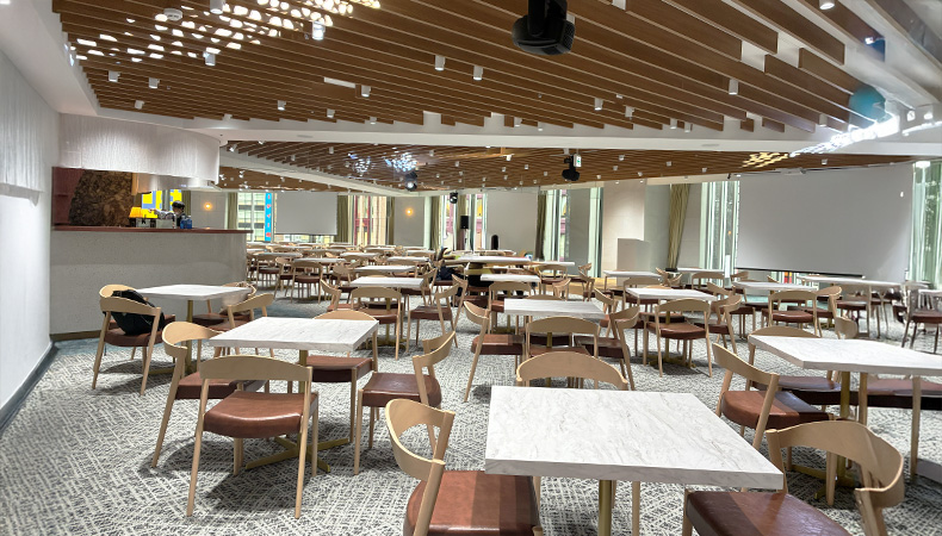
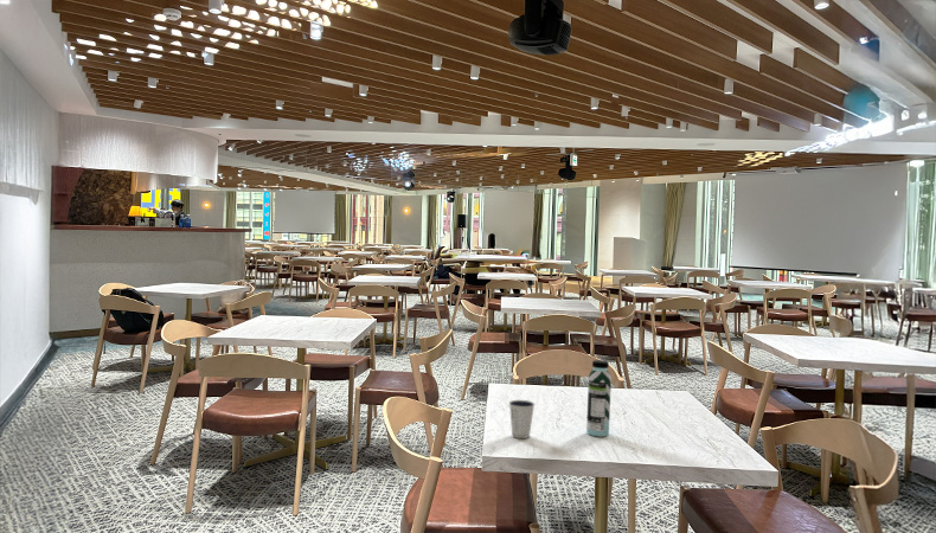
+ dixie cup (520, 419)
+ water bottle (598, 397)
